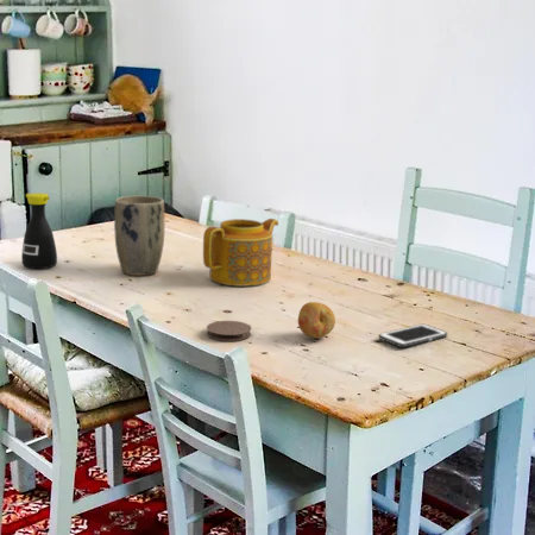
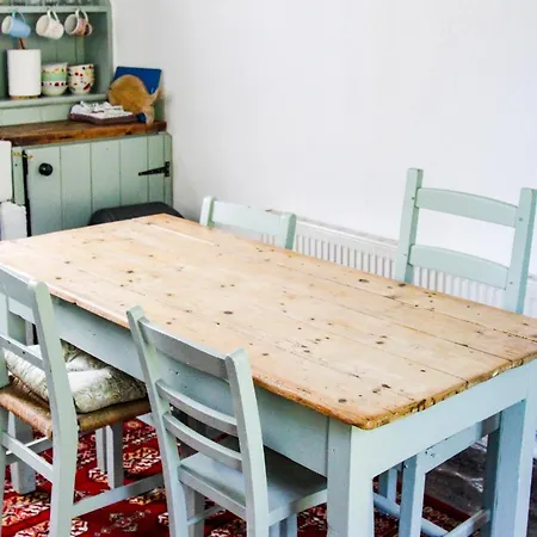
- teapot (243, 250)
- coaster (228, 331)
- bottle (38, 229)
- plant pot (139, 235)
- cell phone (413, 335)
- fruit (316, 319)
